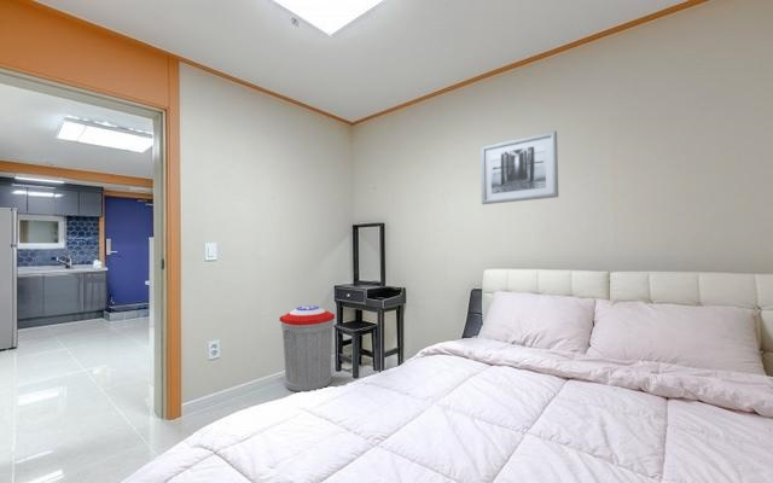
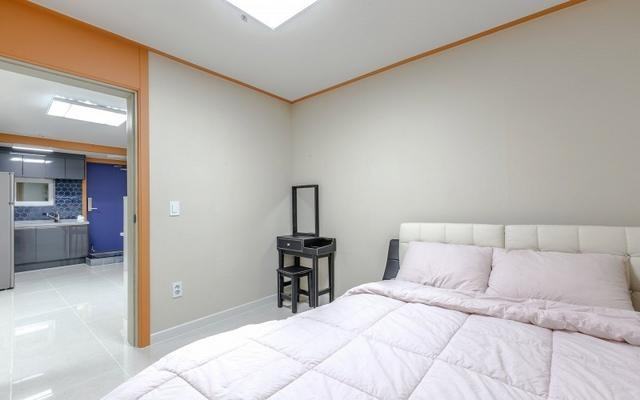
- trash can (308, 344)
- wall art (516, 170)
